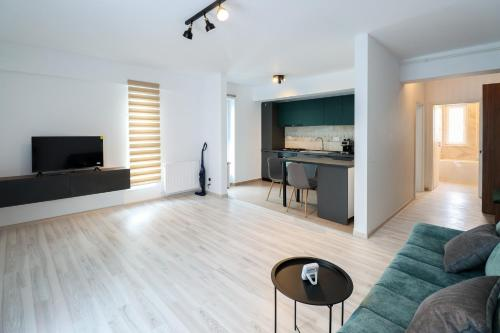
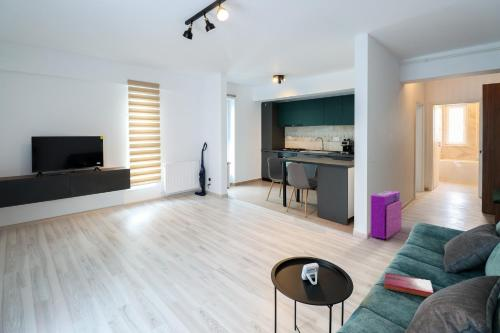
+ hardback book (407, 284)
+ air purifier (386, 212)
